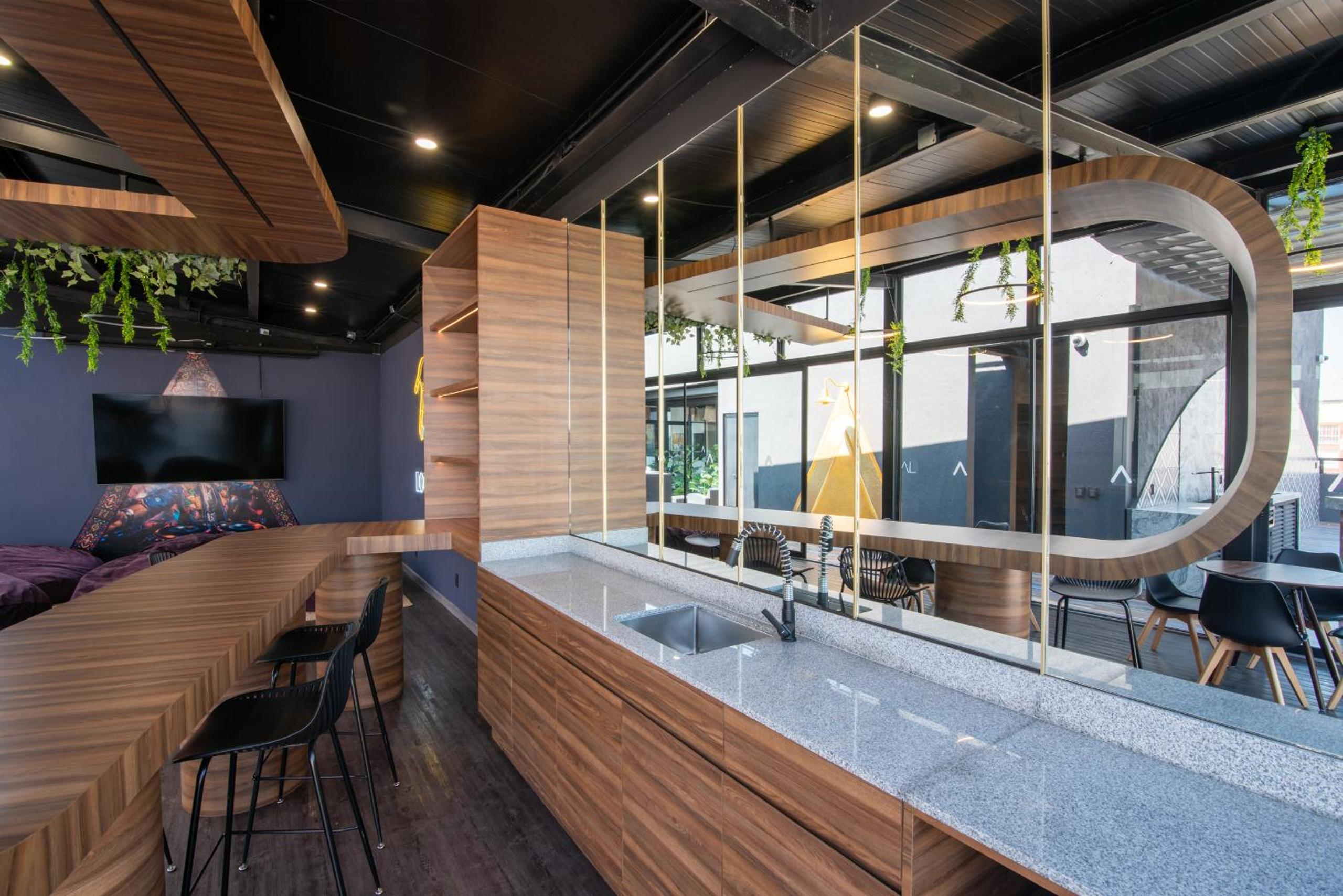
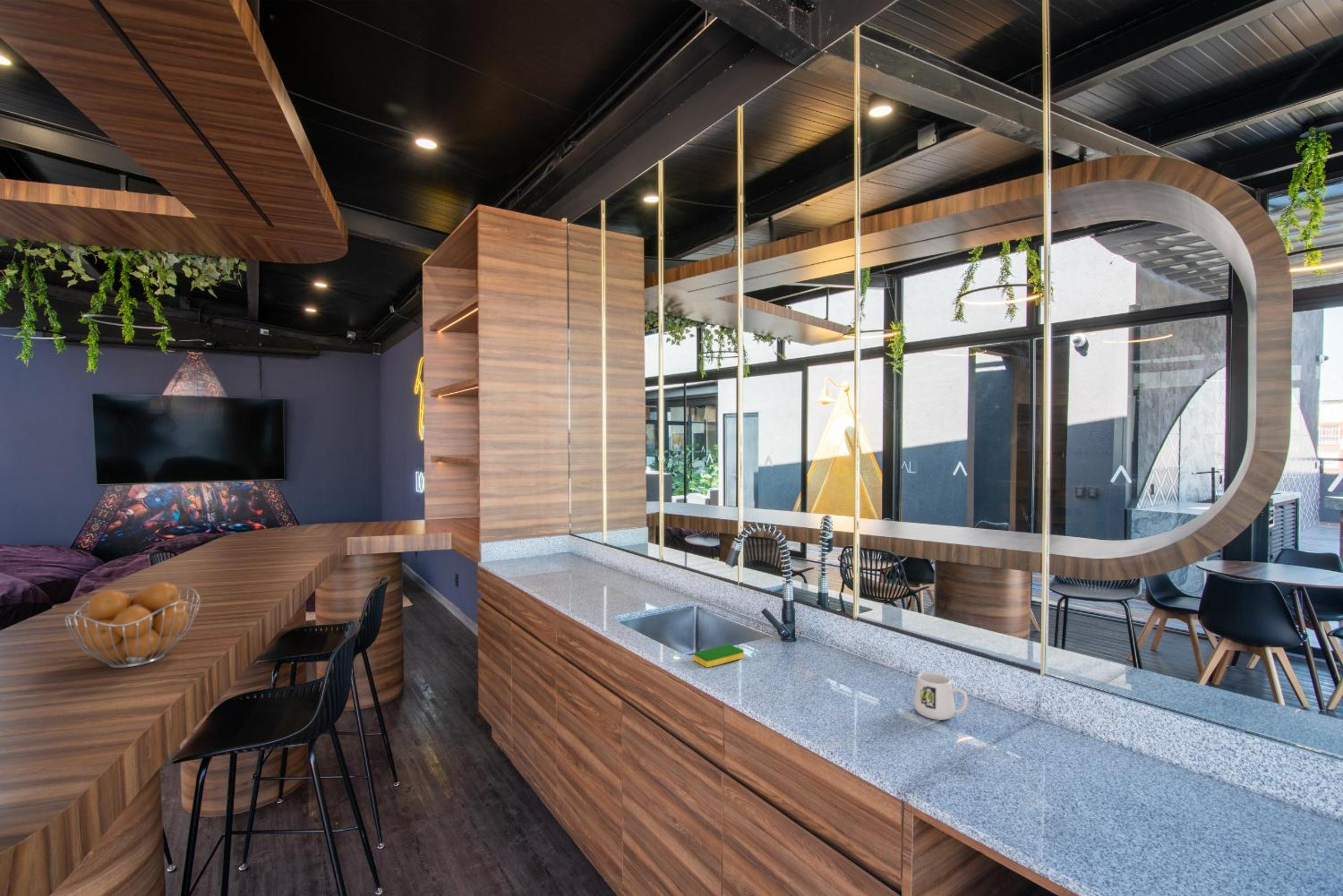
+ mug (941, 698)
+ fruit basket (136, 622)
+ dish sponge (719, 655)
